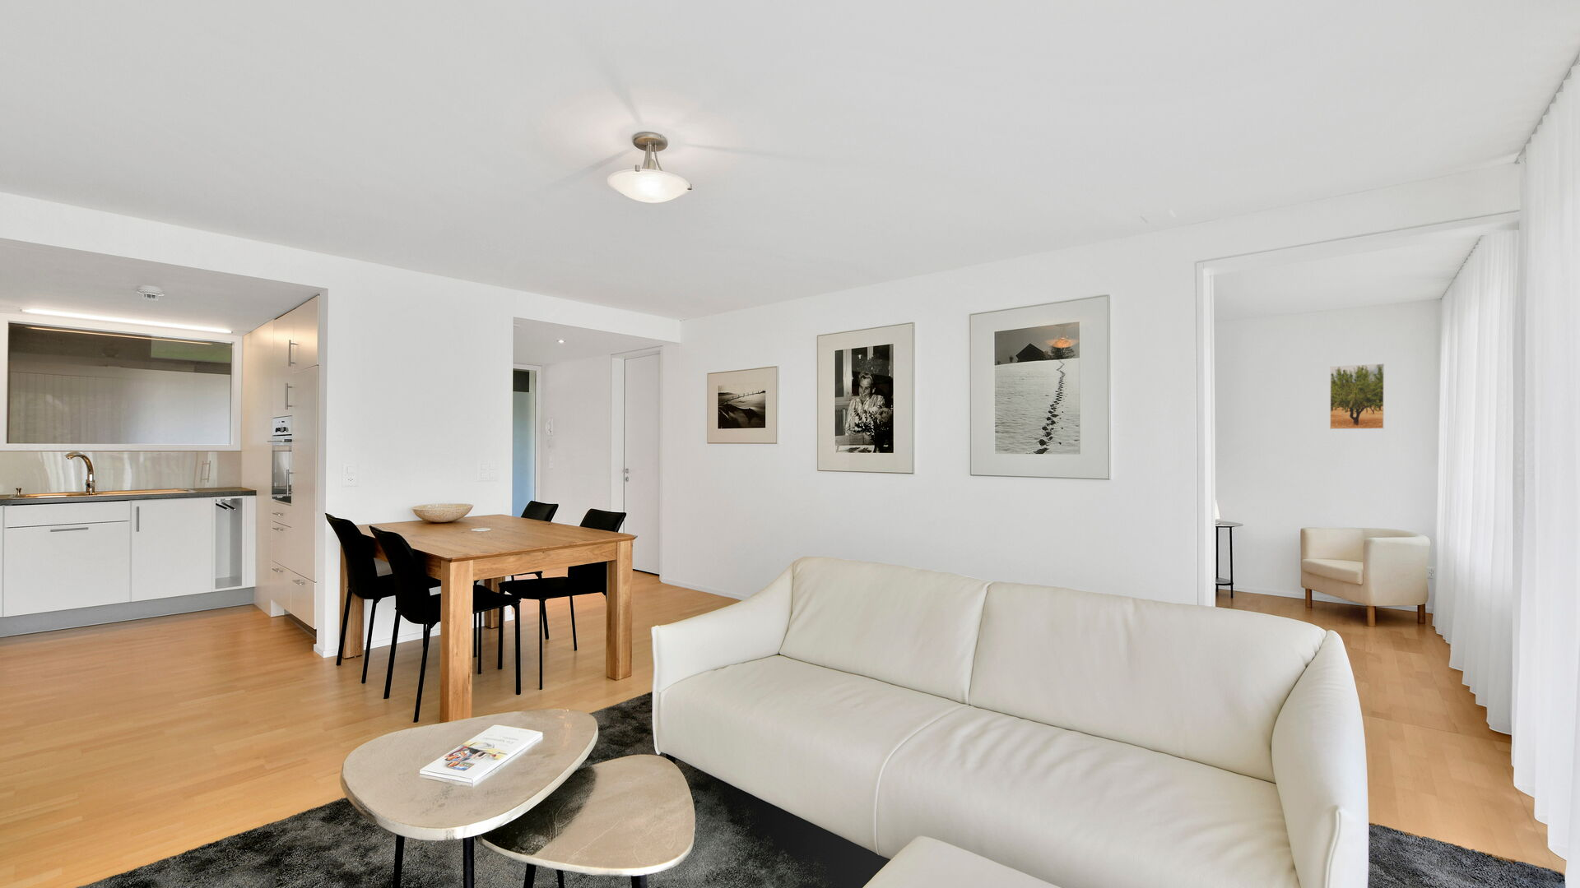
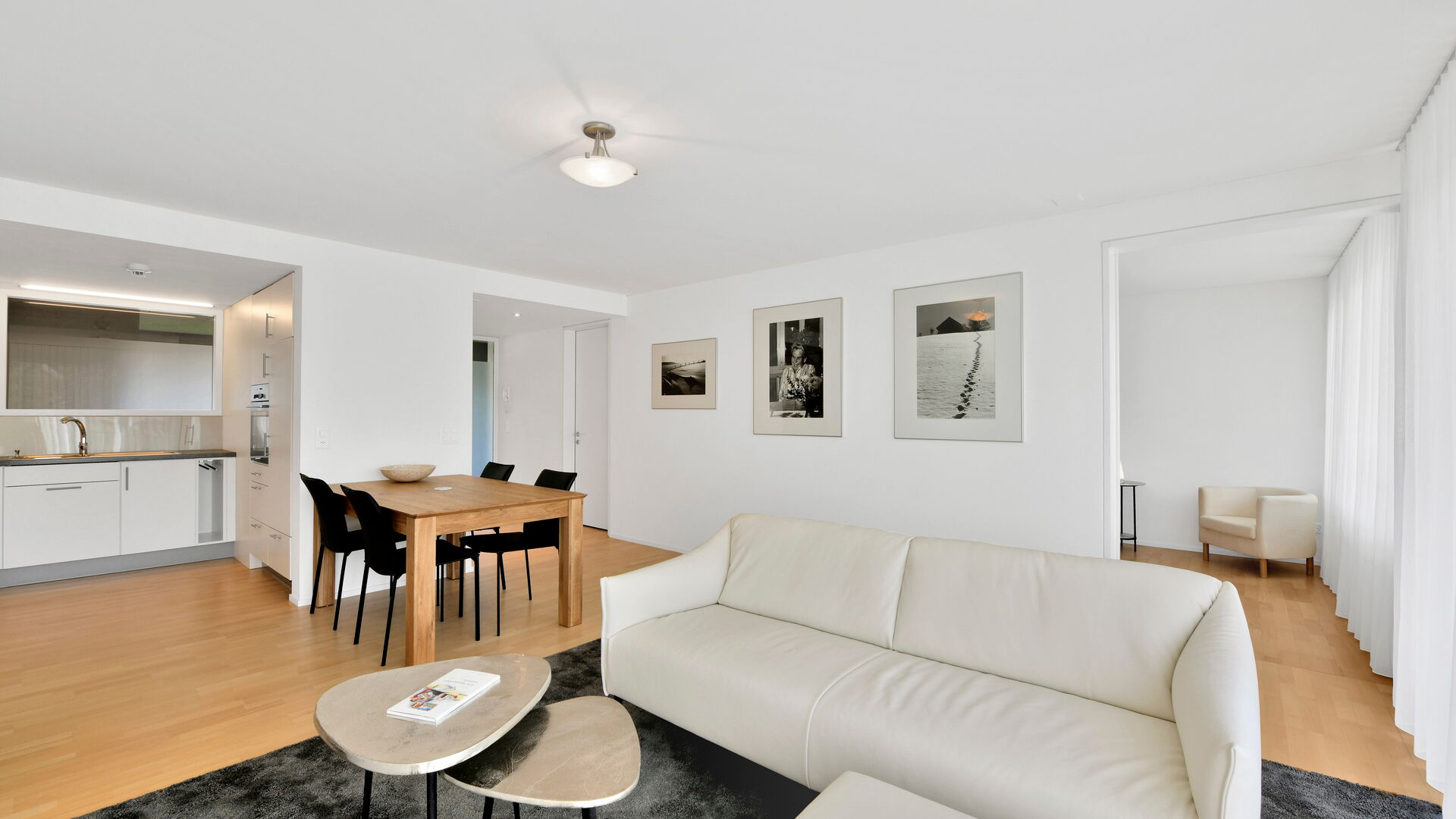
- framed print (1356, 397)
